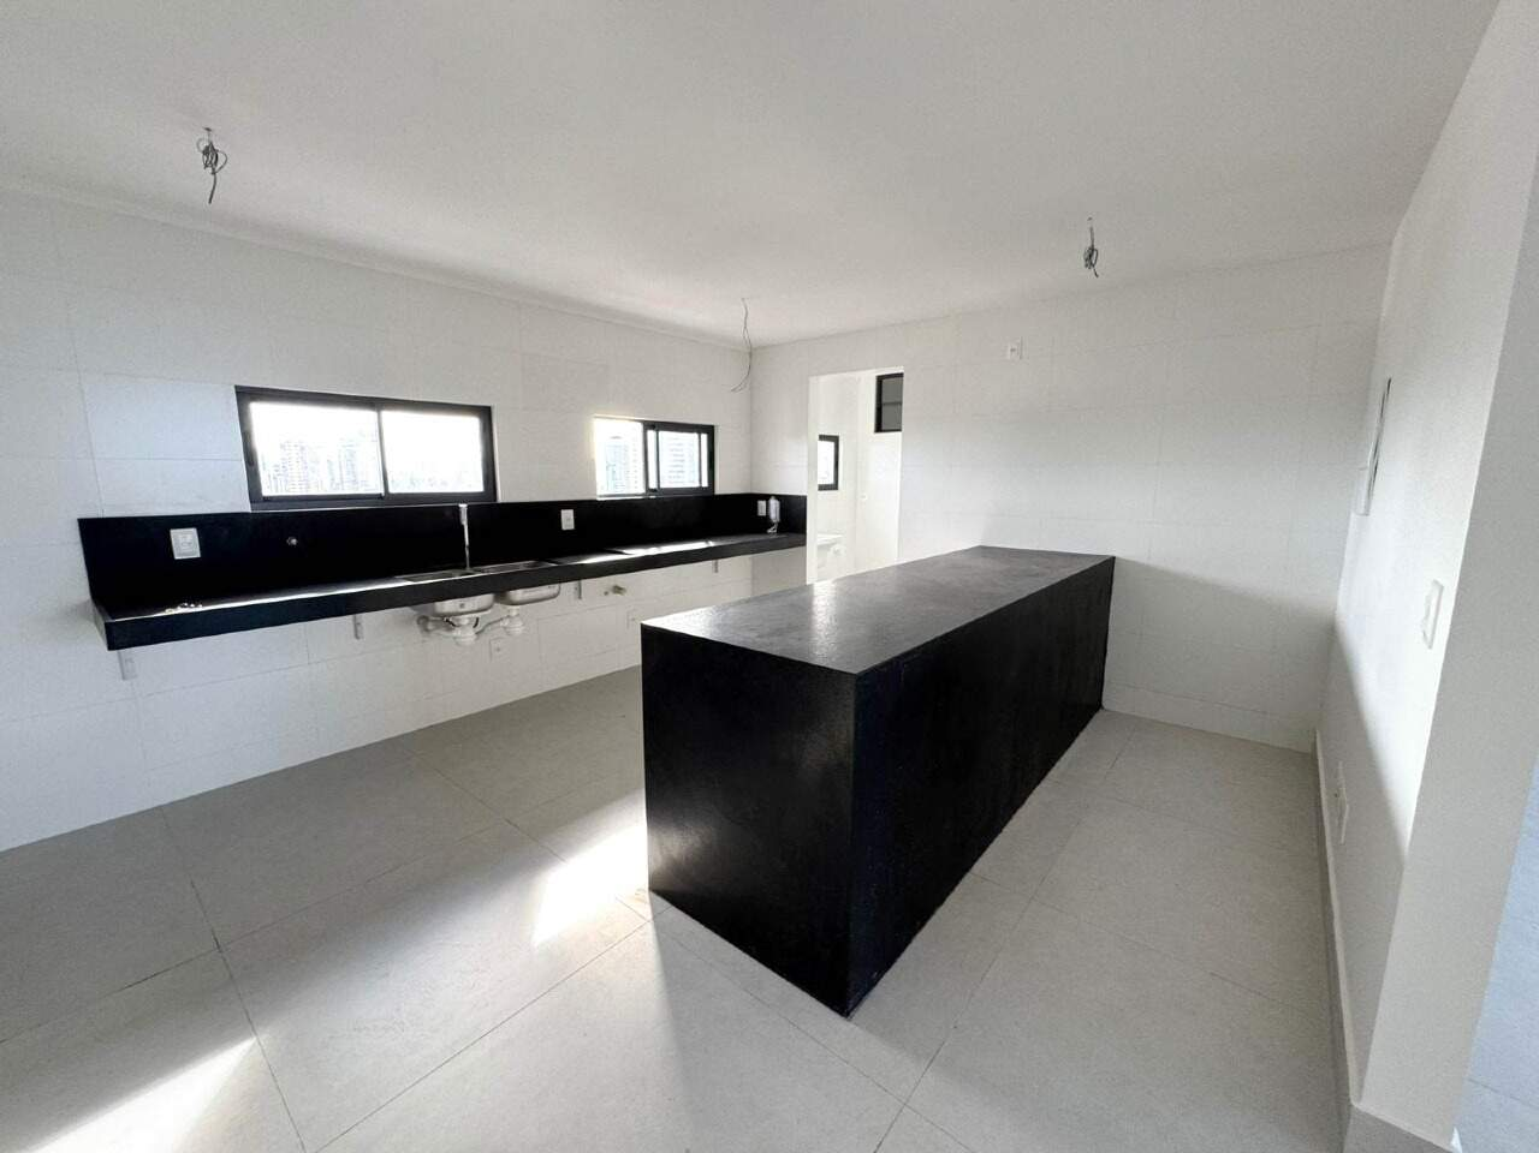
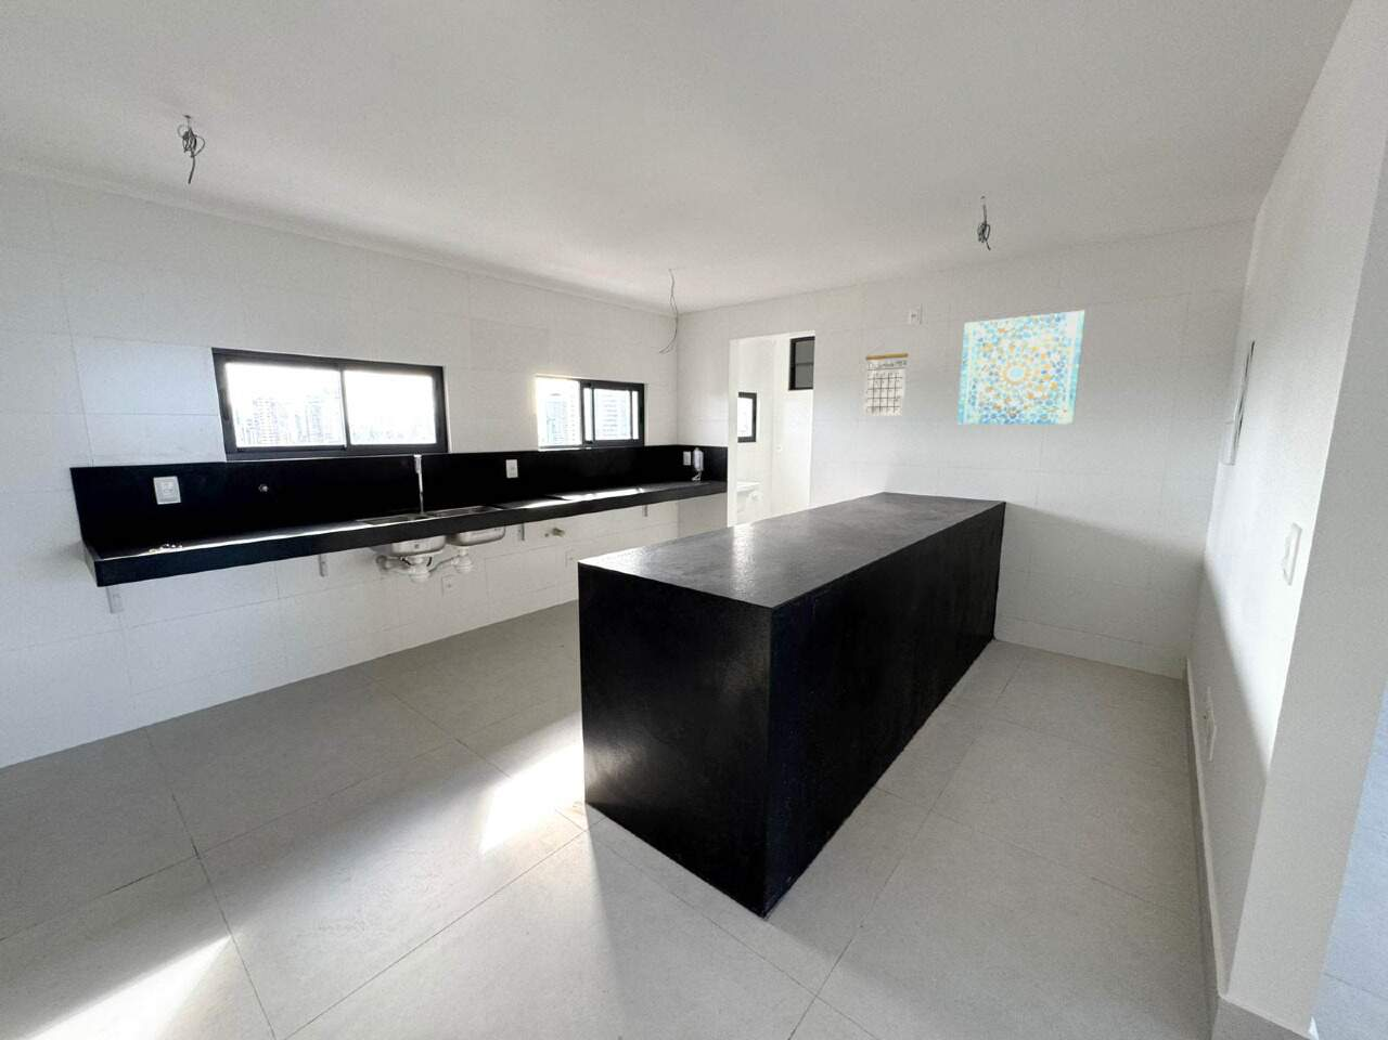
+ wall art (1016, 370)
+ calendar (885, 378)
